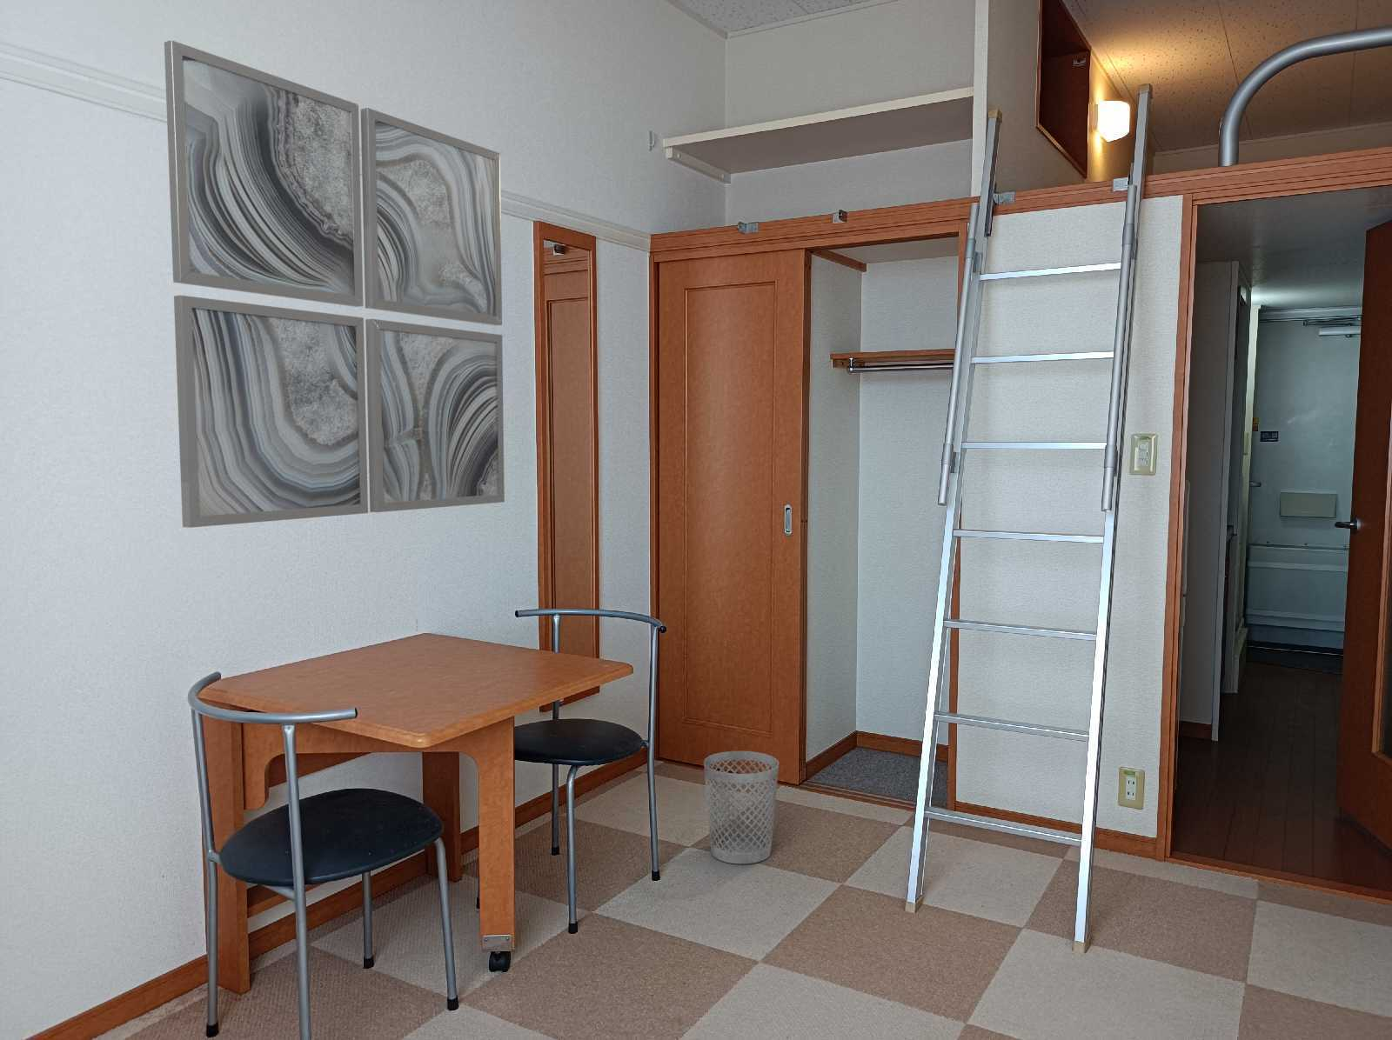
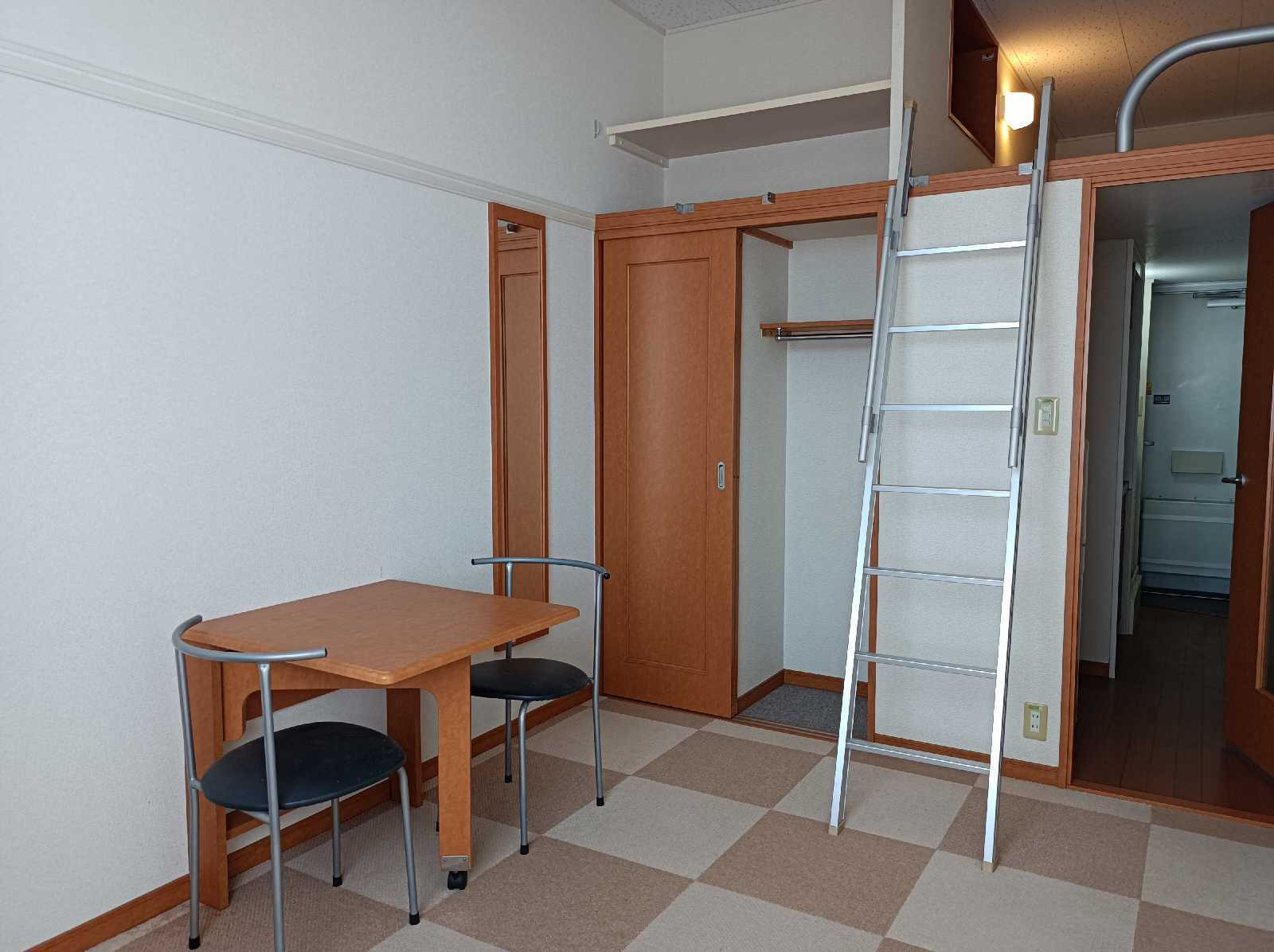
- wastebasket (741, 807)
- wall art (363, 318)
